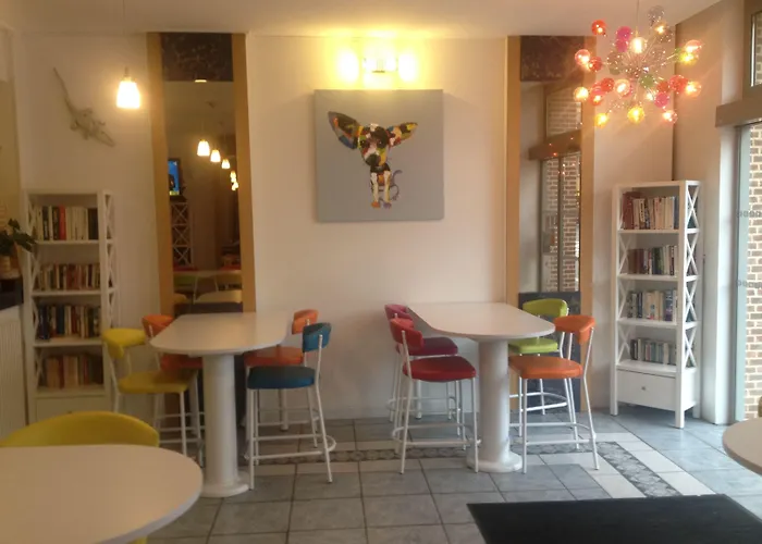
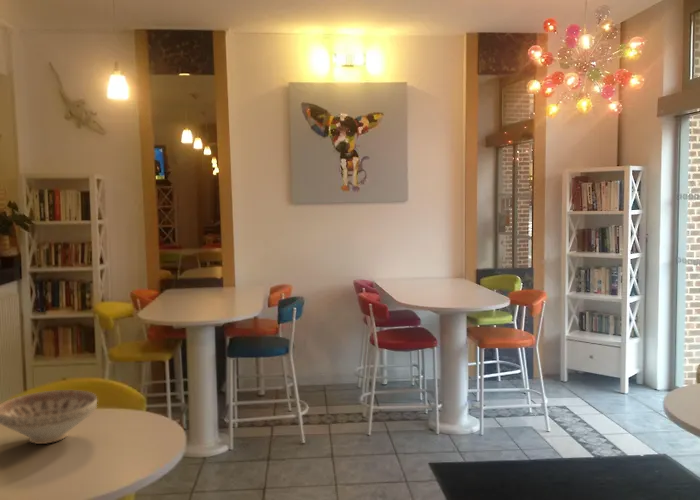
+ decorative bowl (48, 419)
